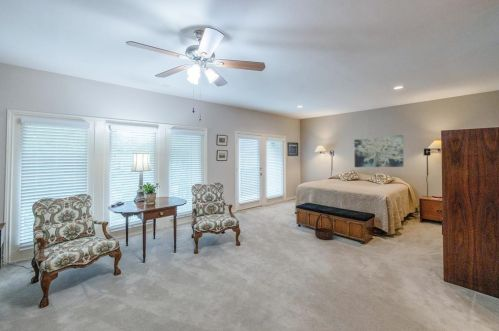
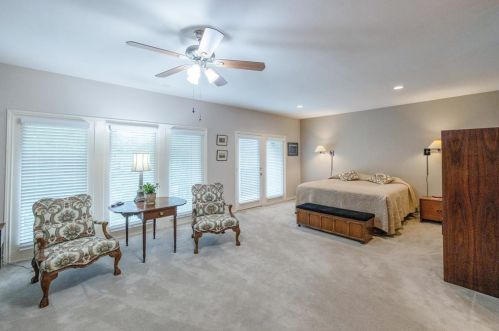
- basket (324, 228)
- wall art (377, 152)
